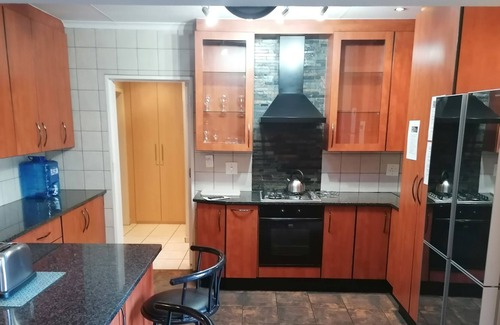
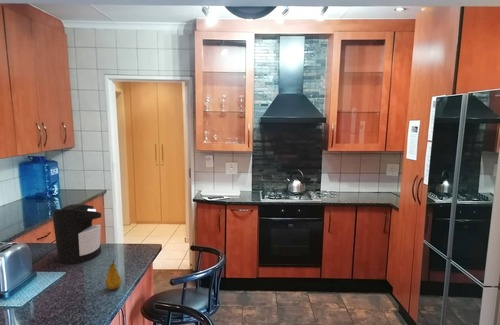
+ coffee maker (80, 228)
+ fruit (112, 274)
